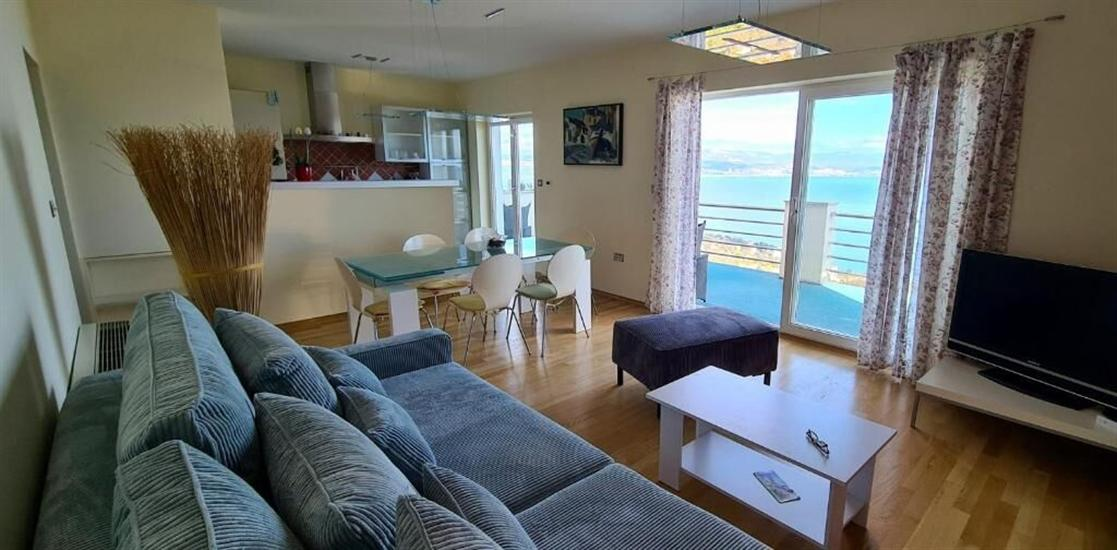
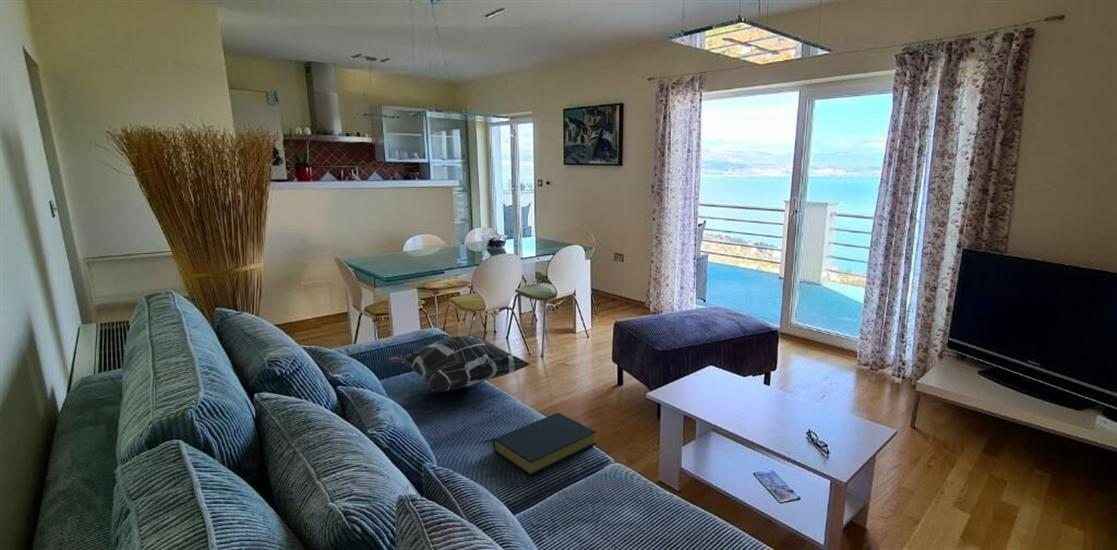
+ decorative pillow (456, 361)
+ hardback book (545, 441)
